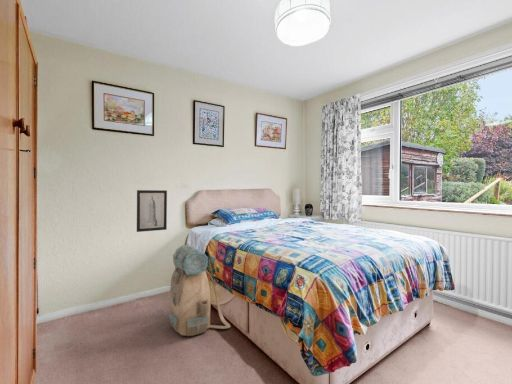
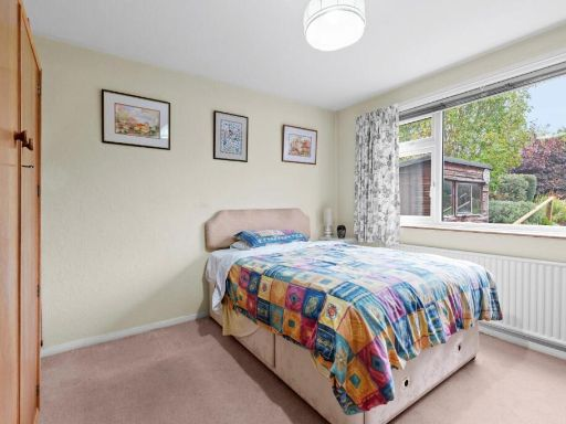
- wall art (152, 210)
- backpack (195, 284)
